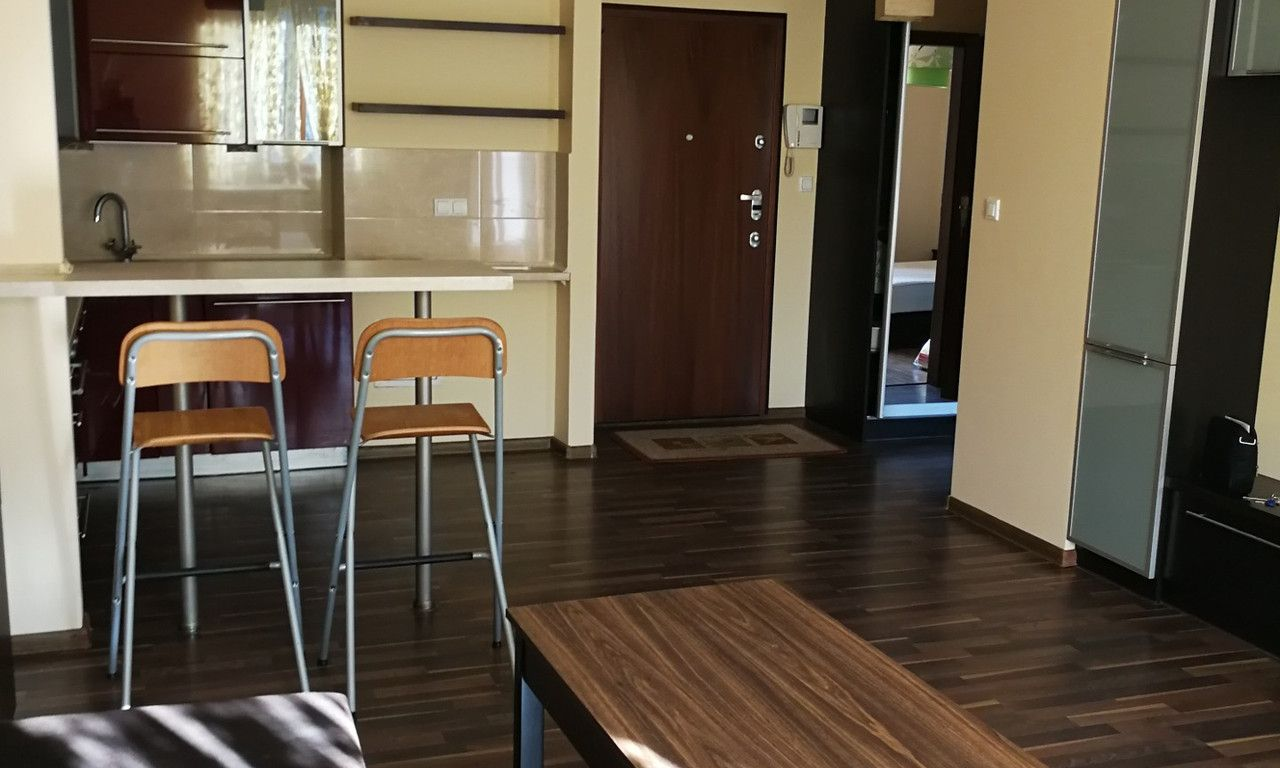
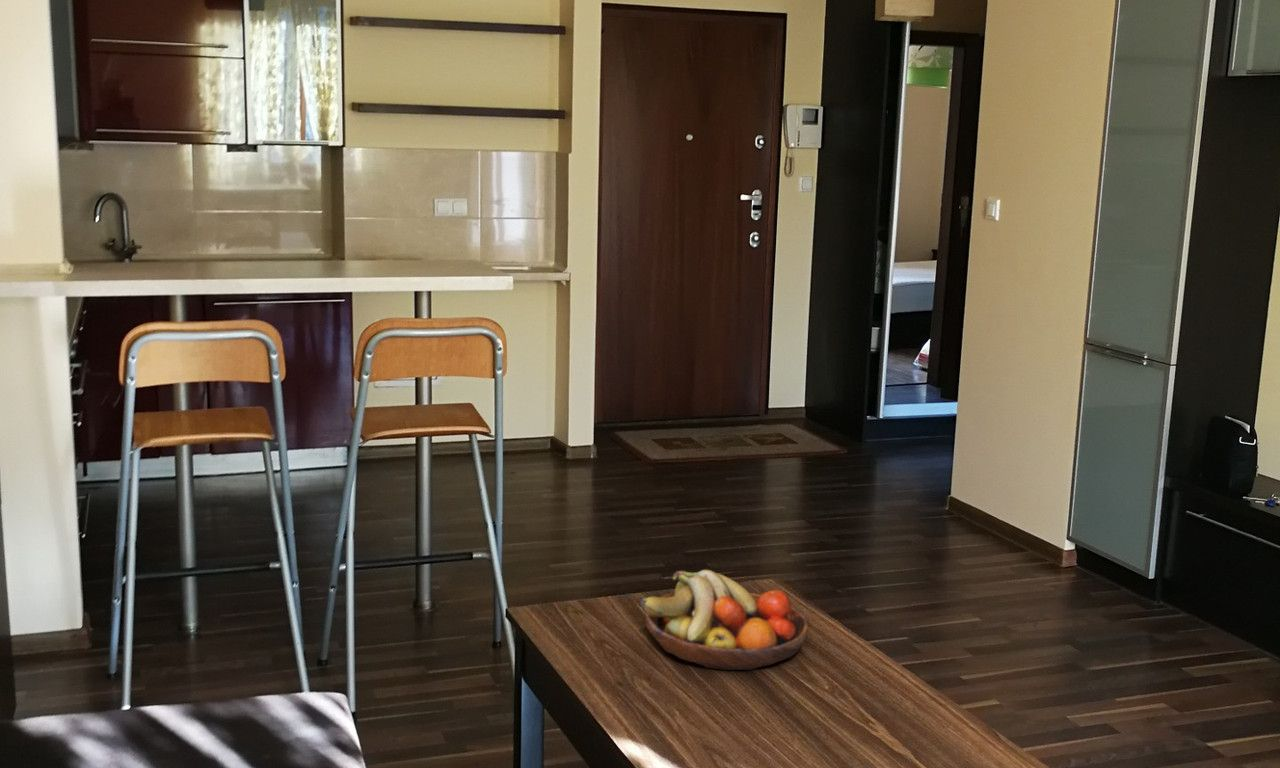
+ fruit bowl (726, 611)
